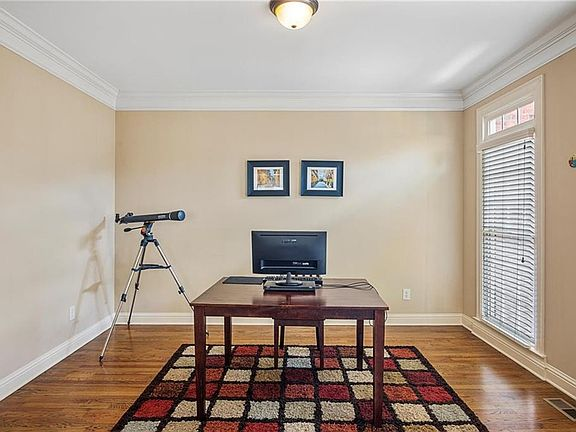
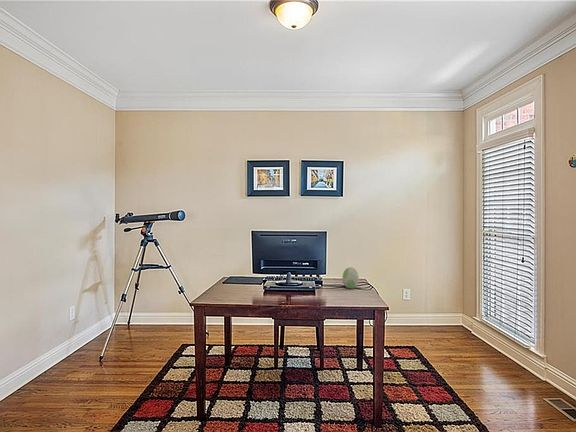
+ decorative egg (350, 277)
